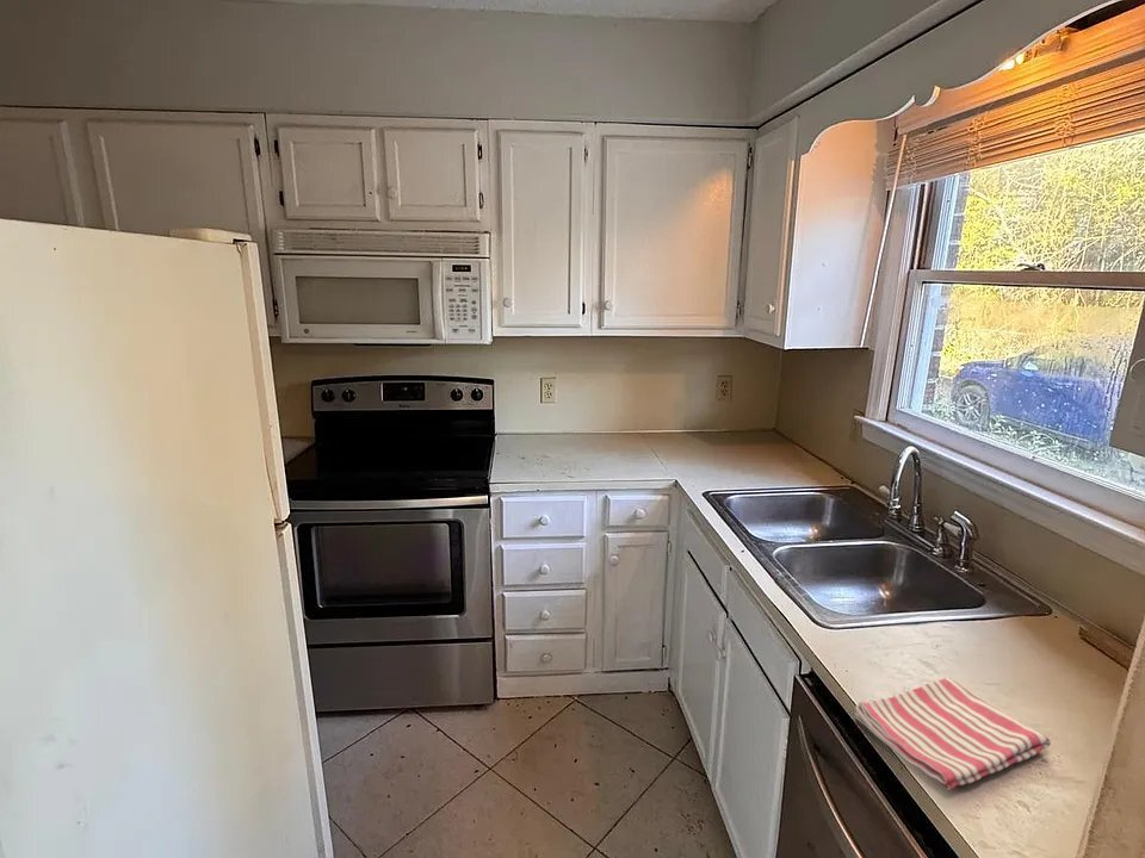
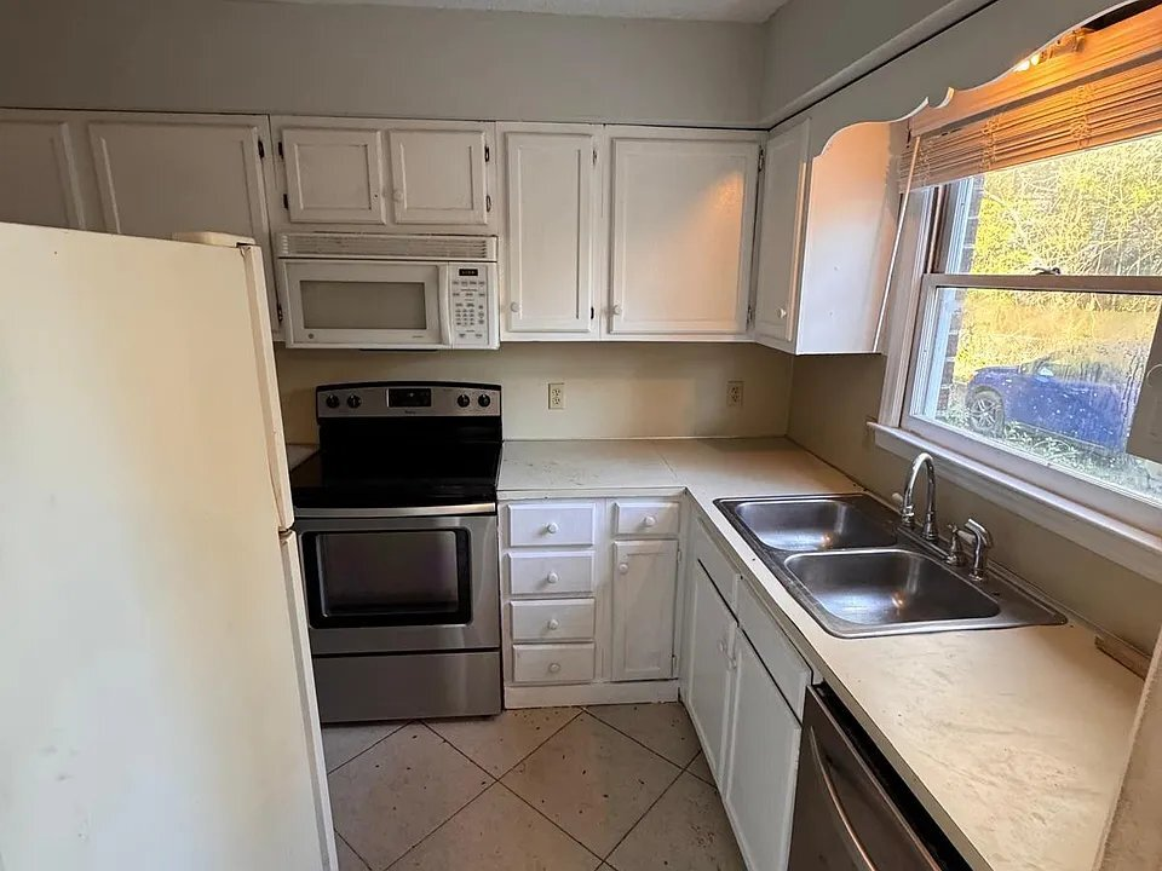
- dish towel (949, 725)
